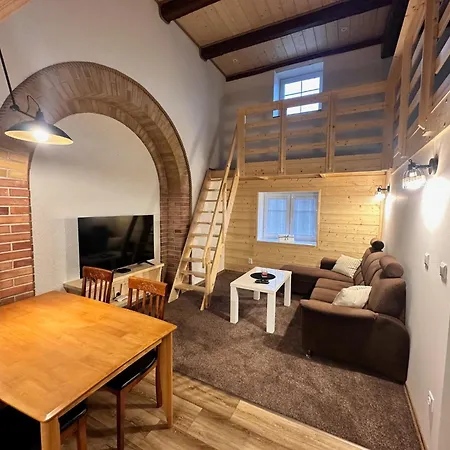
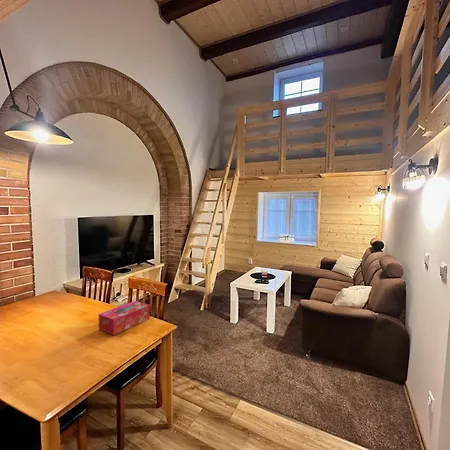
+ tissue box (125, 316)
